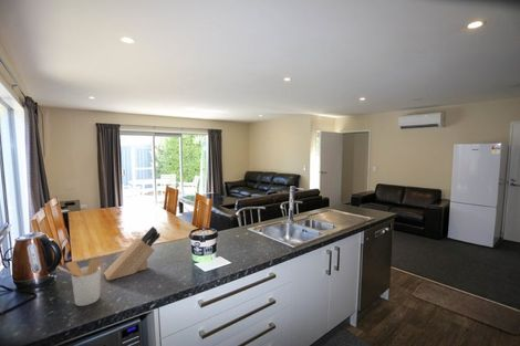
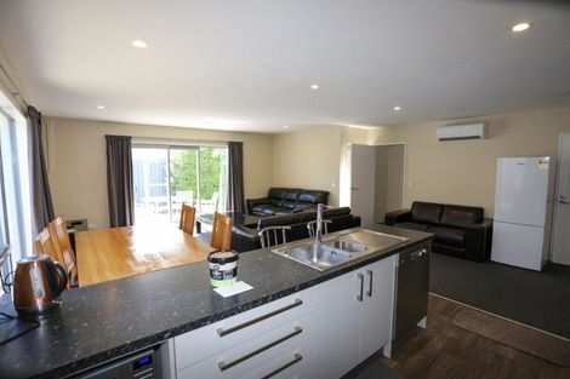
- knife block (133, 250)
- utensil holder (80, 281)
